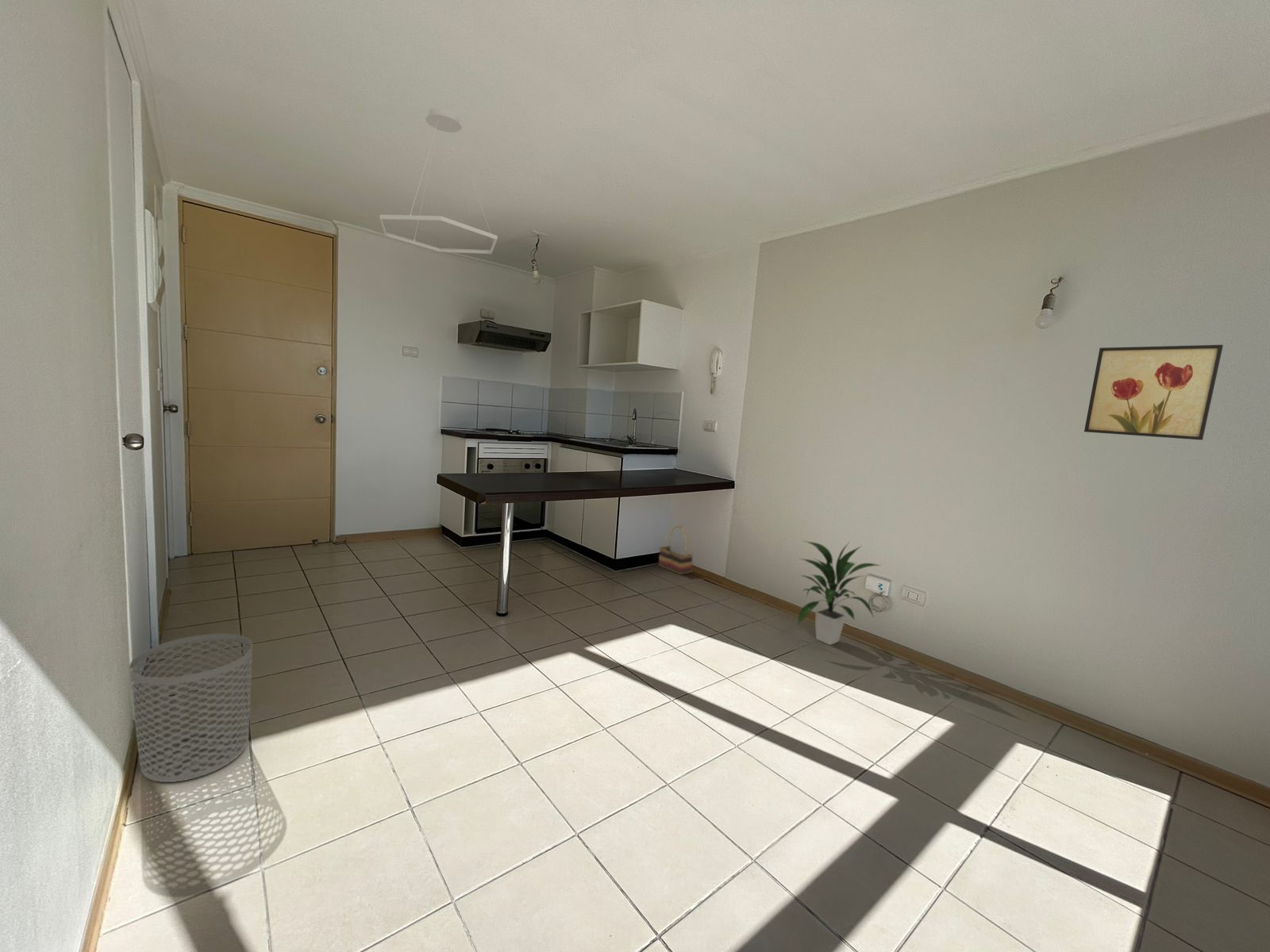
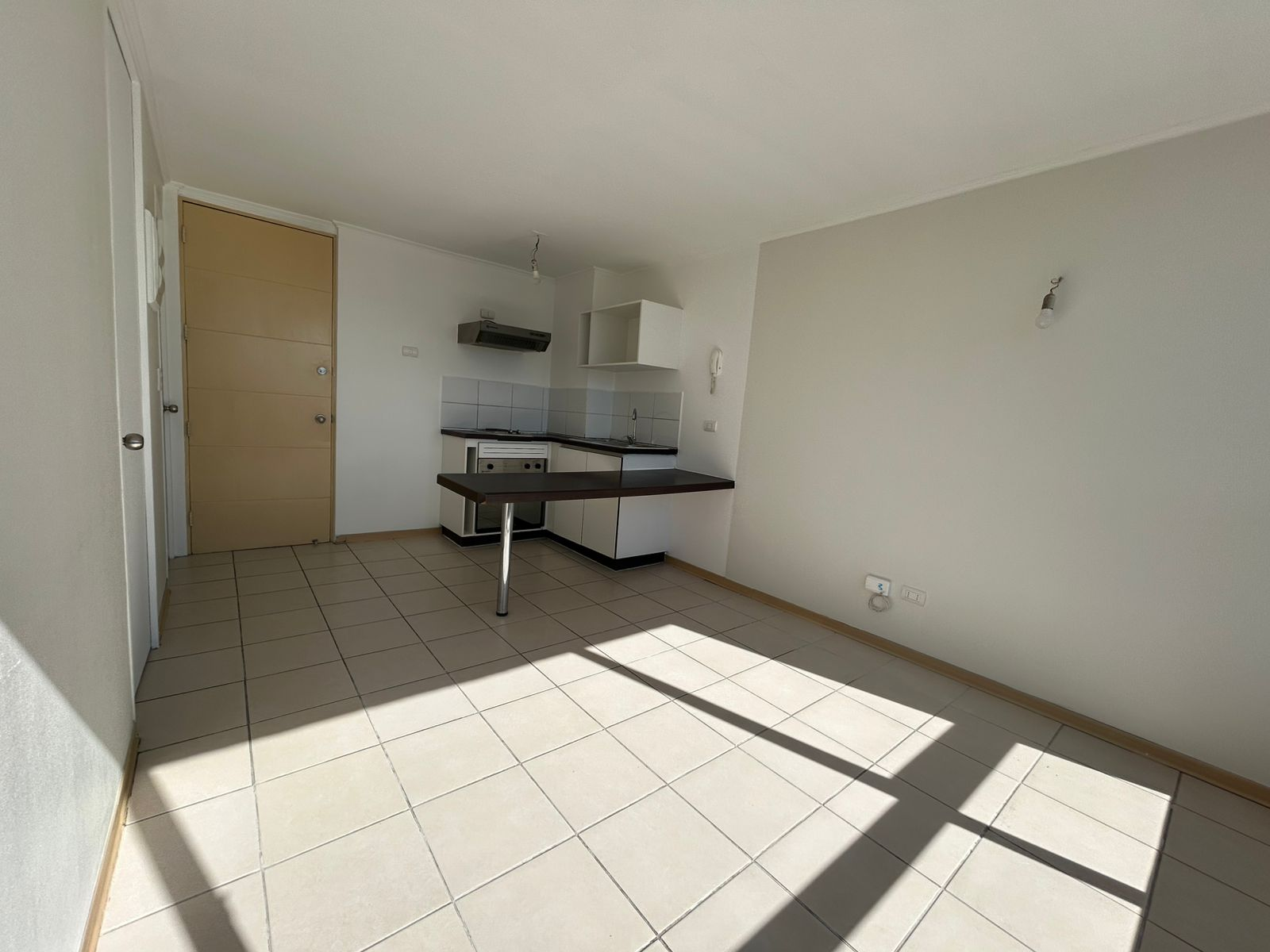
- pendant light (428, 175)
- basket (674, 552)
- waste bin (194, 704)
- wall art (1149, 391)
- indoor plant (829, 589)
